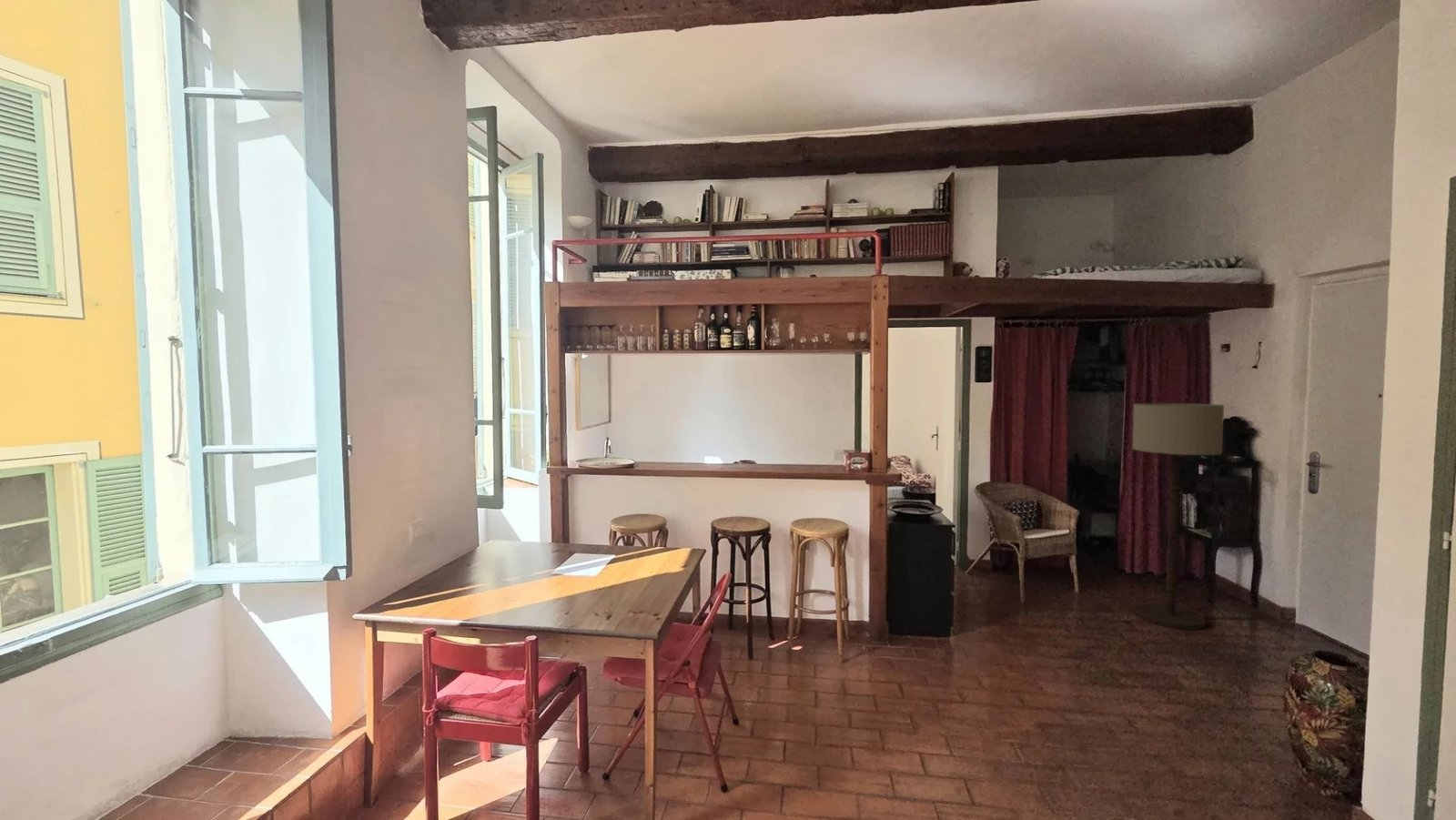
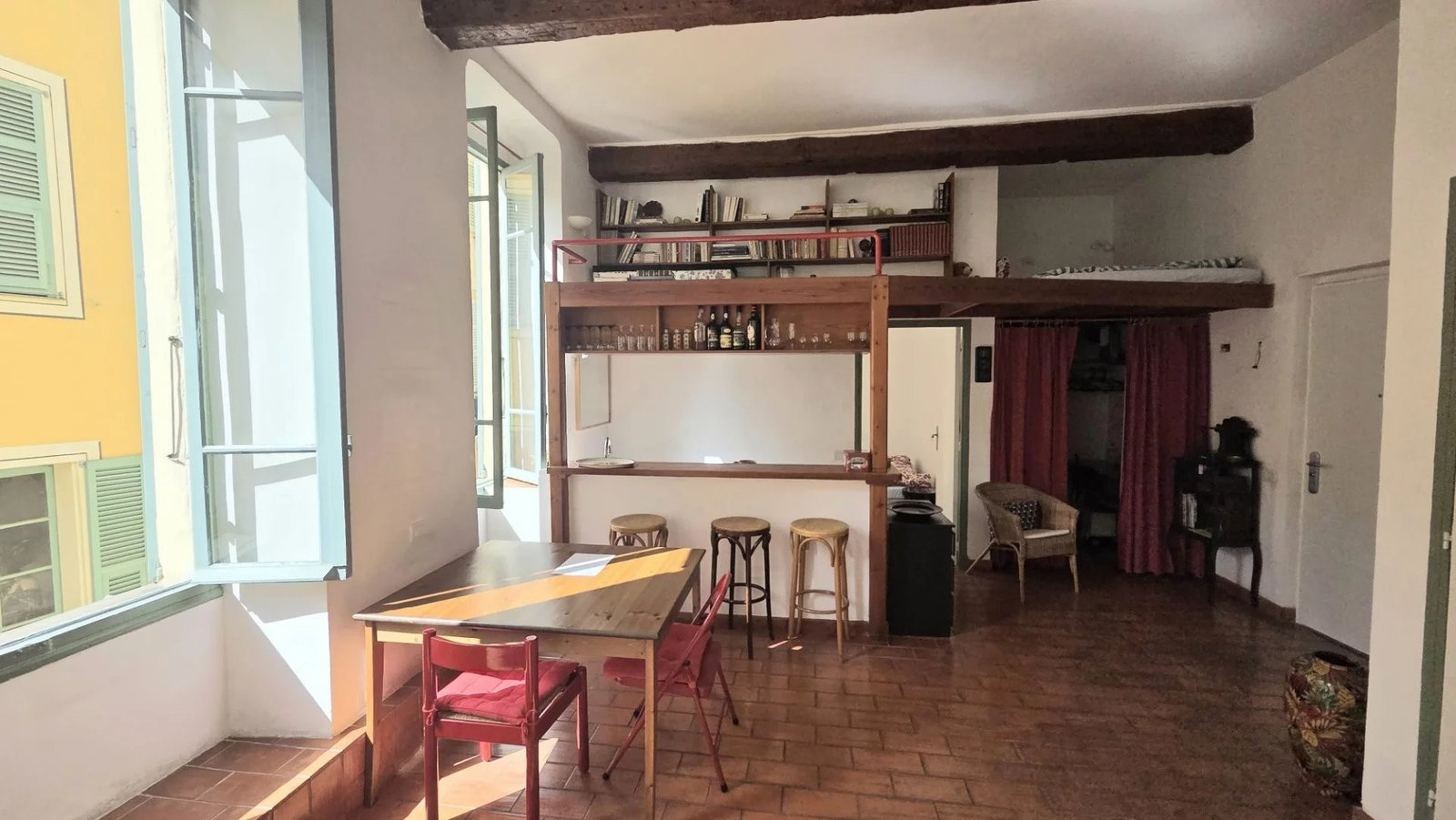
- floor lamp (1173, 511)
